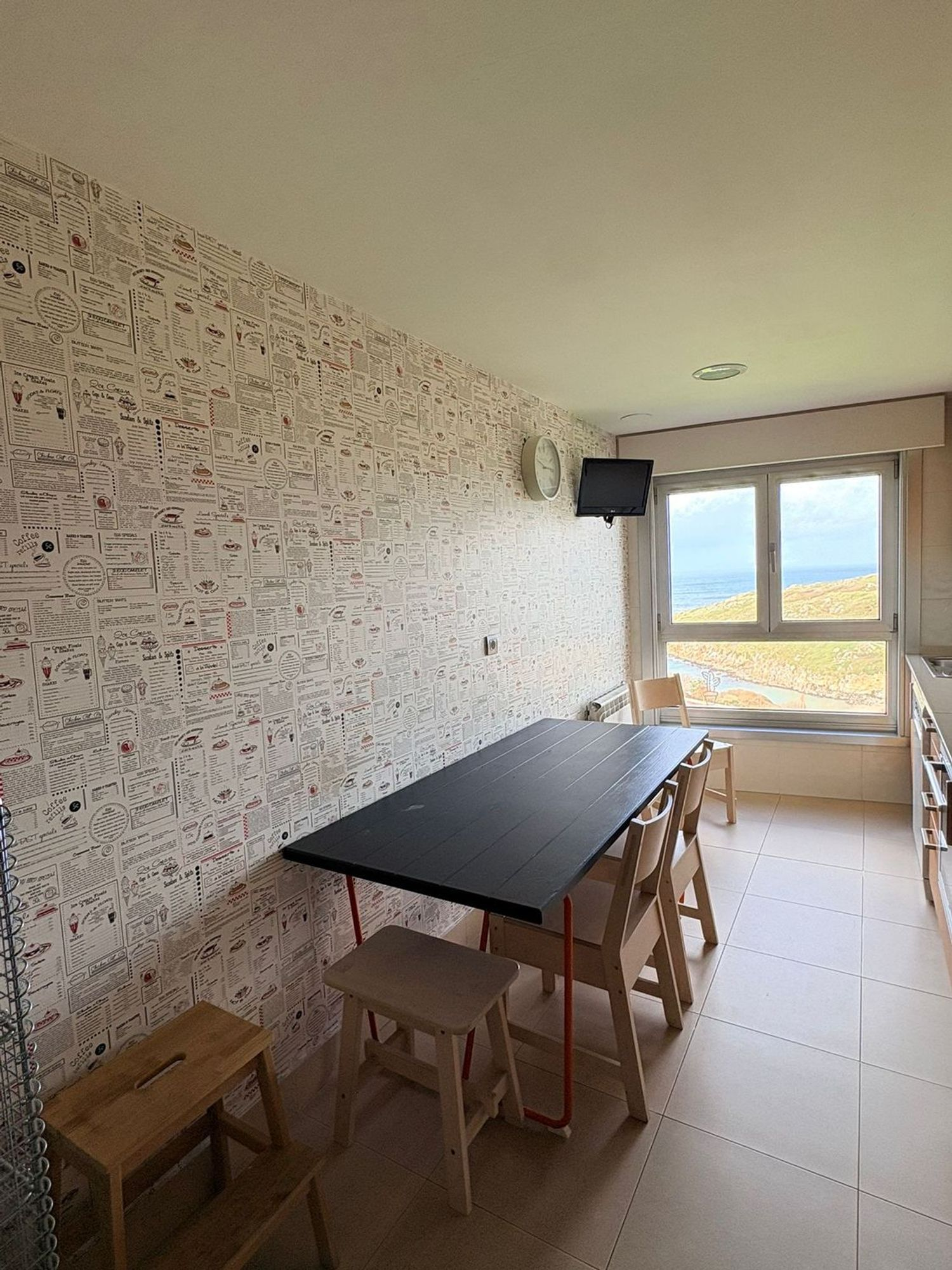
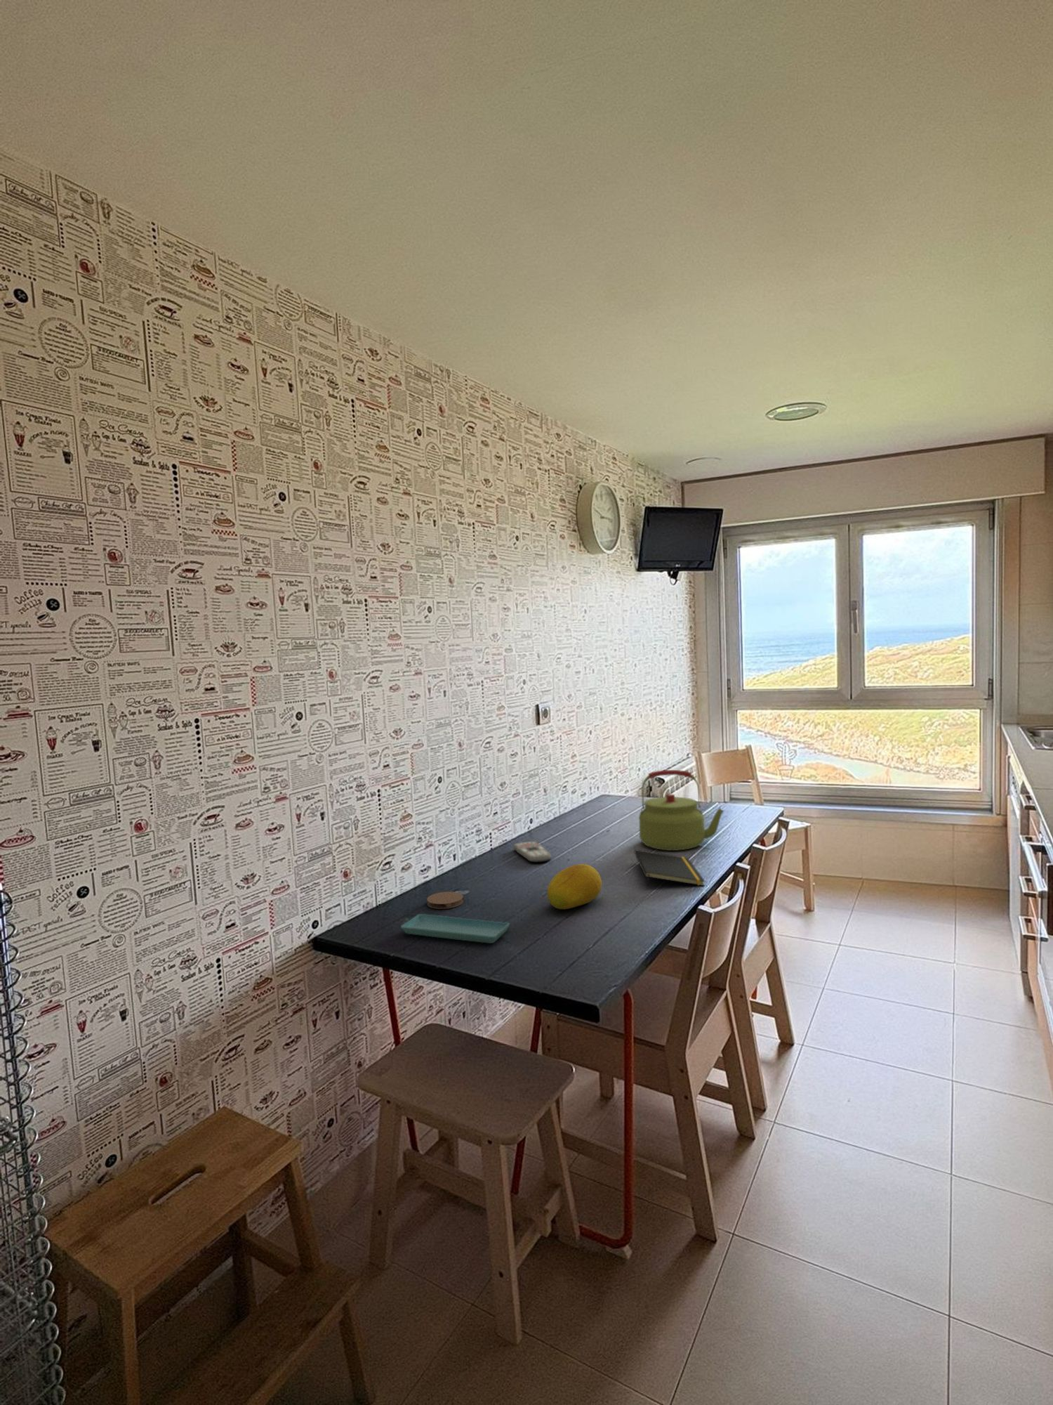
+ fruit (573, 886)
+ remote control (533, 852)
+ kettle (680, 806)
+ coaster (445, 899)
+ notepad (668, 866)
+ saucer (455, 928)
